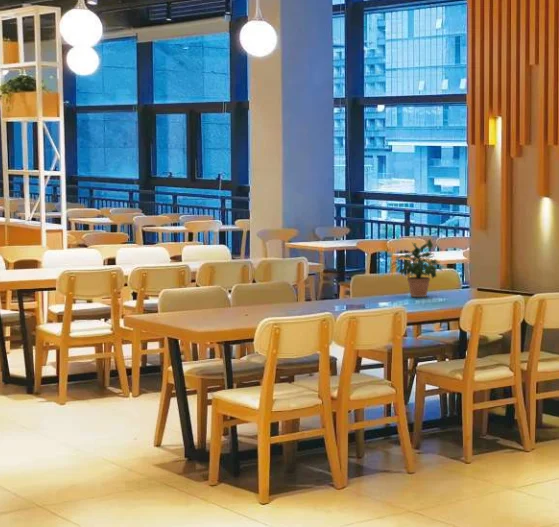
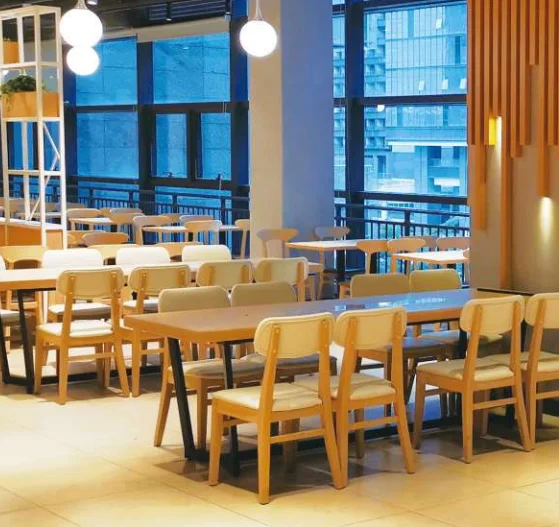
- potted plant (414, 268)
